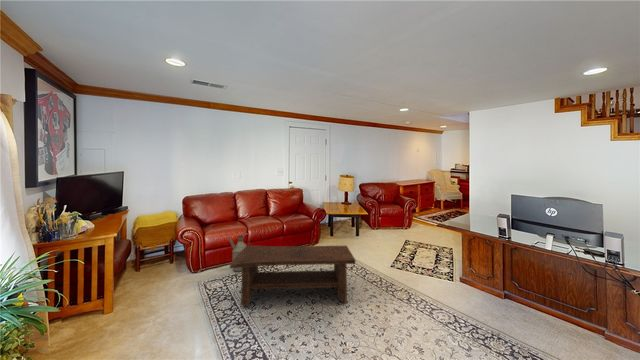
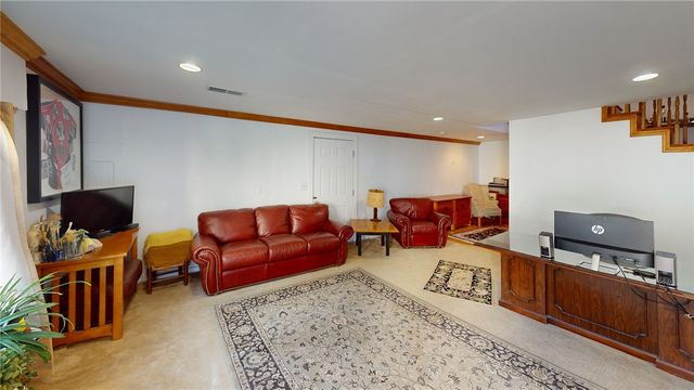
- watering can (239, 251)
- coffee table (295, 272)
